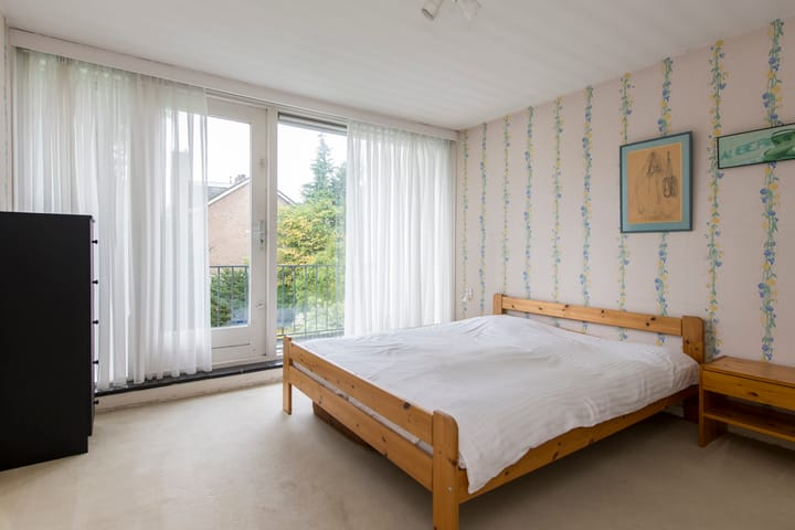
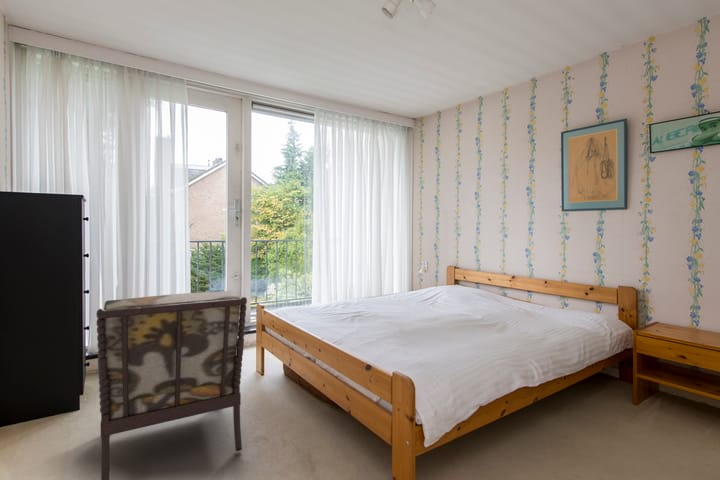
+ armchair (172, 366)
